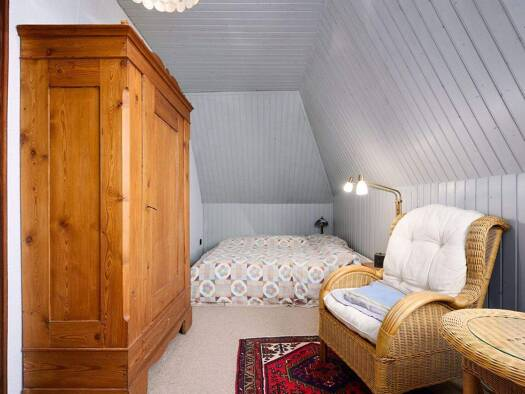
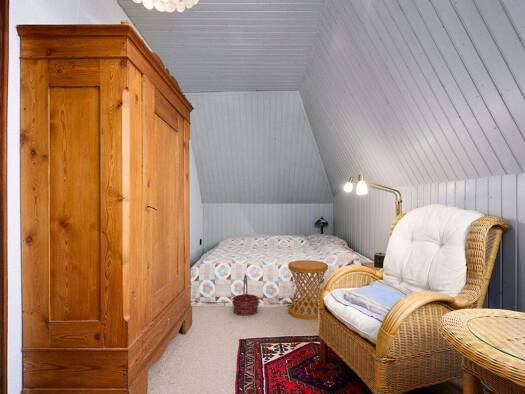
+ basket (246, 293)
+ side table (307, 288)
